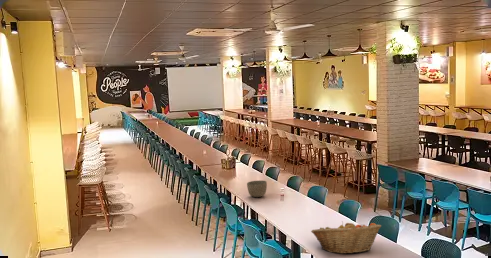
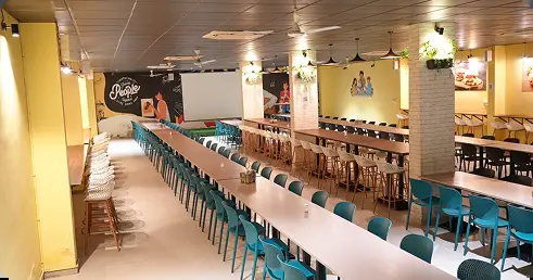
- fruit basket (346, 234)
- bowl (257, 189)
